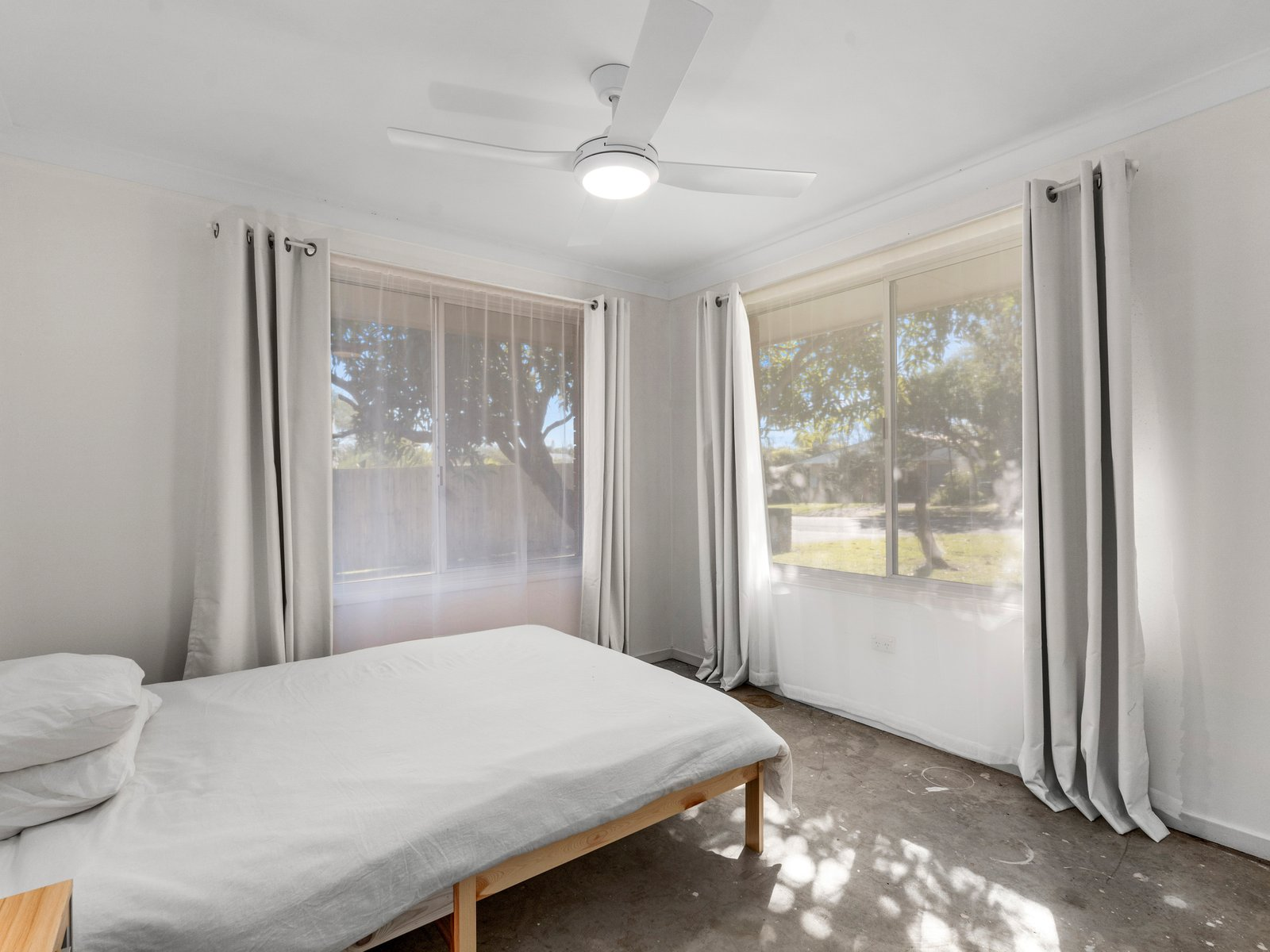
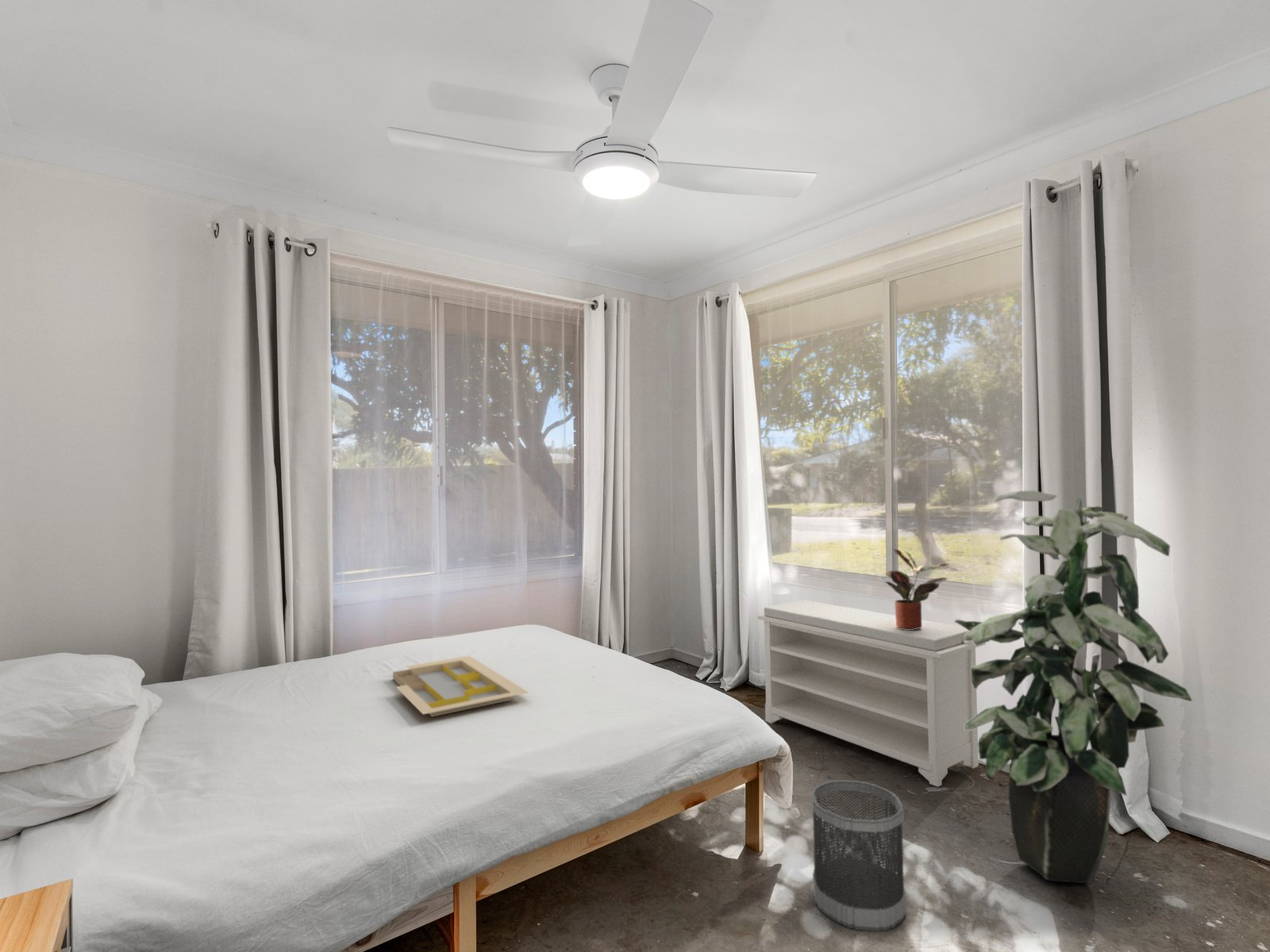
+ bench (861, 678)
+ serving tray (449, 684)
+ indoor plant (1055, 676)
+ wastebasket (856, 850)
+ potted plant (917, 587)
